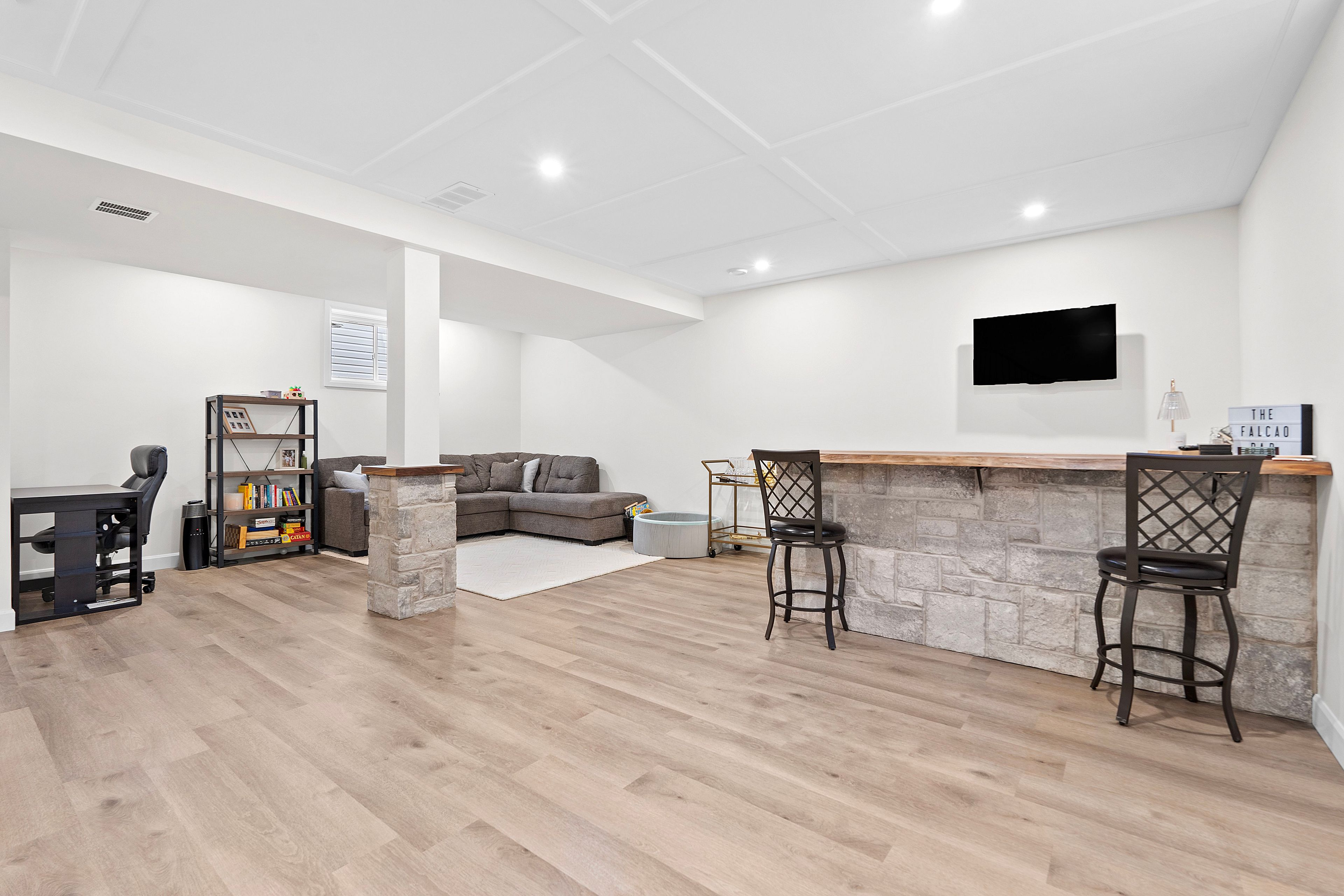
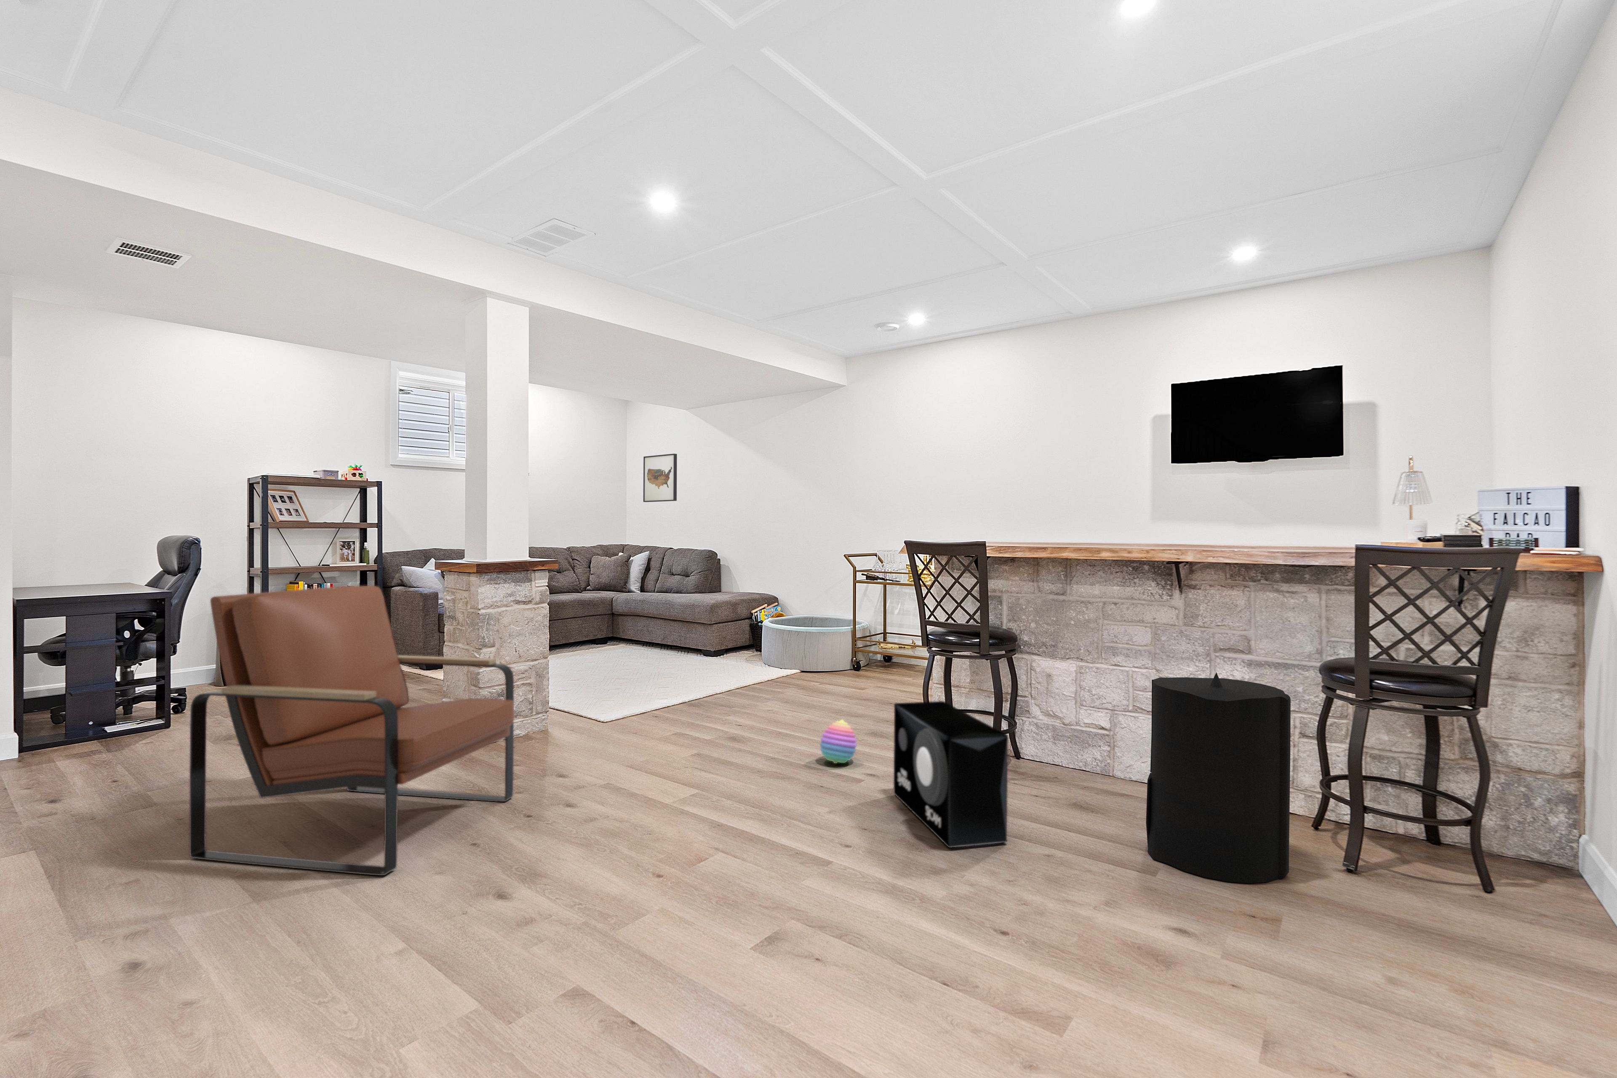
+ stacking toy (837, 741)
+ trash can (1216, 764)
+ armchair (375, 707)
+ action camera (941, 766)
+ wall art (659, 478)
